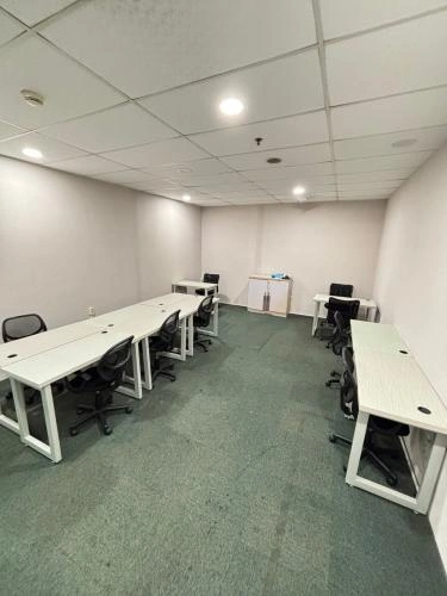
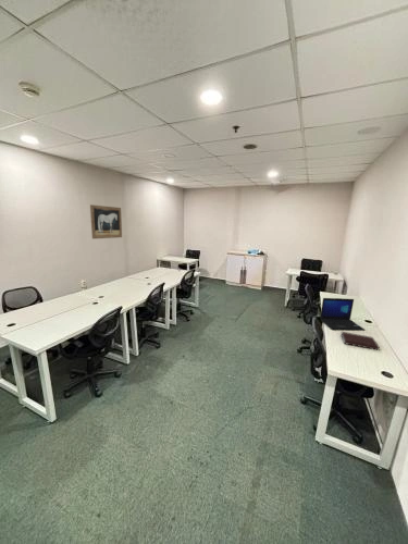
+ wall art (107, 222)
+ laptop (343, 313)
+ notebook (358, 339)
